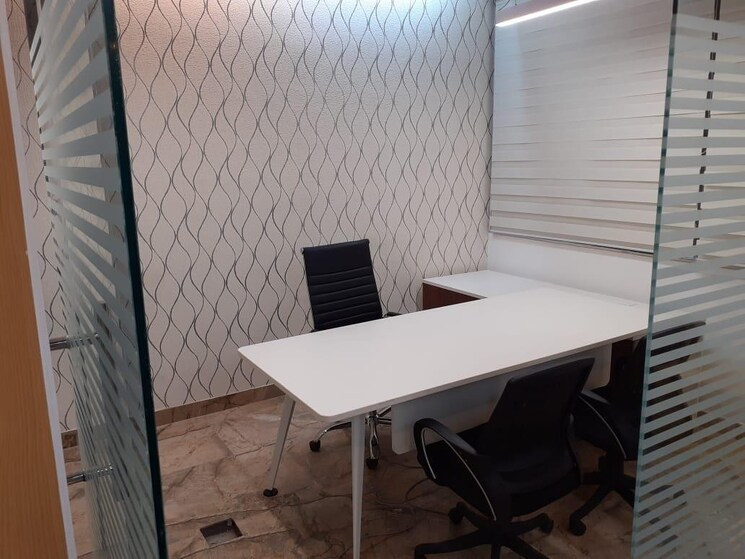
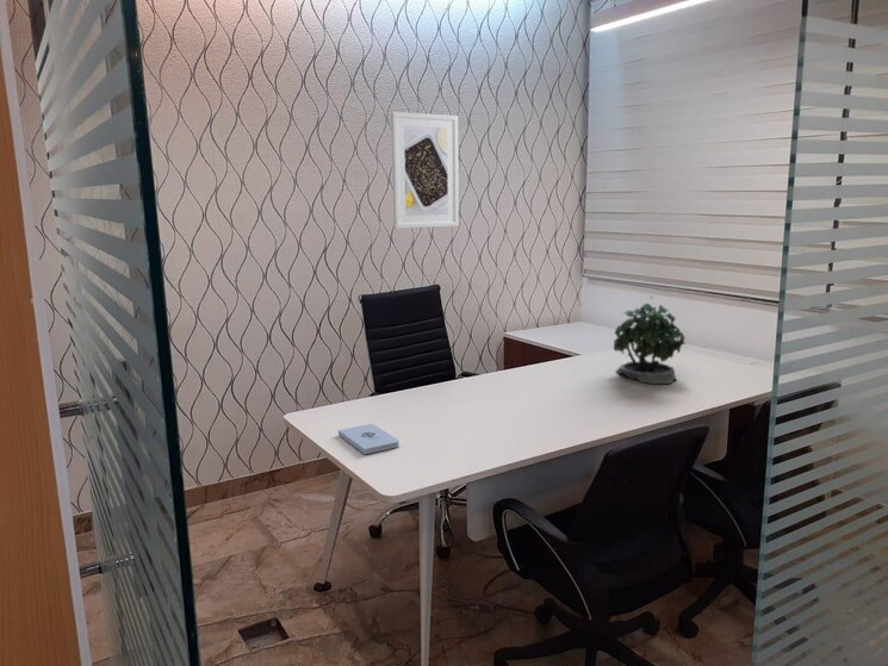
+ potted plant (648, 337)
+ notepad (368, 437)
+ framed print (426, 172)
